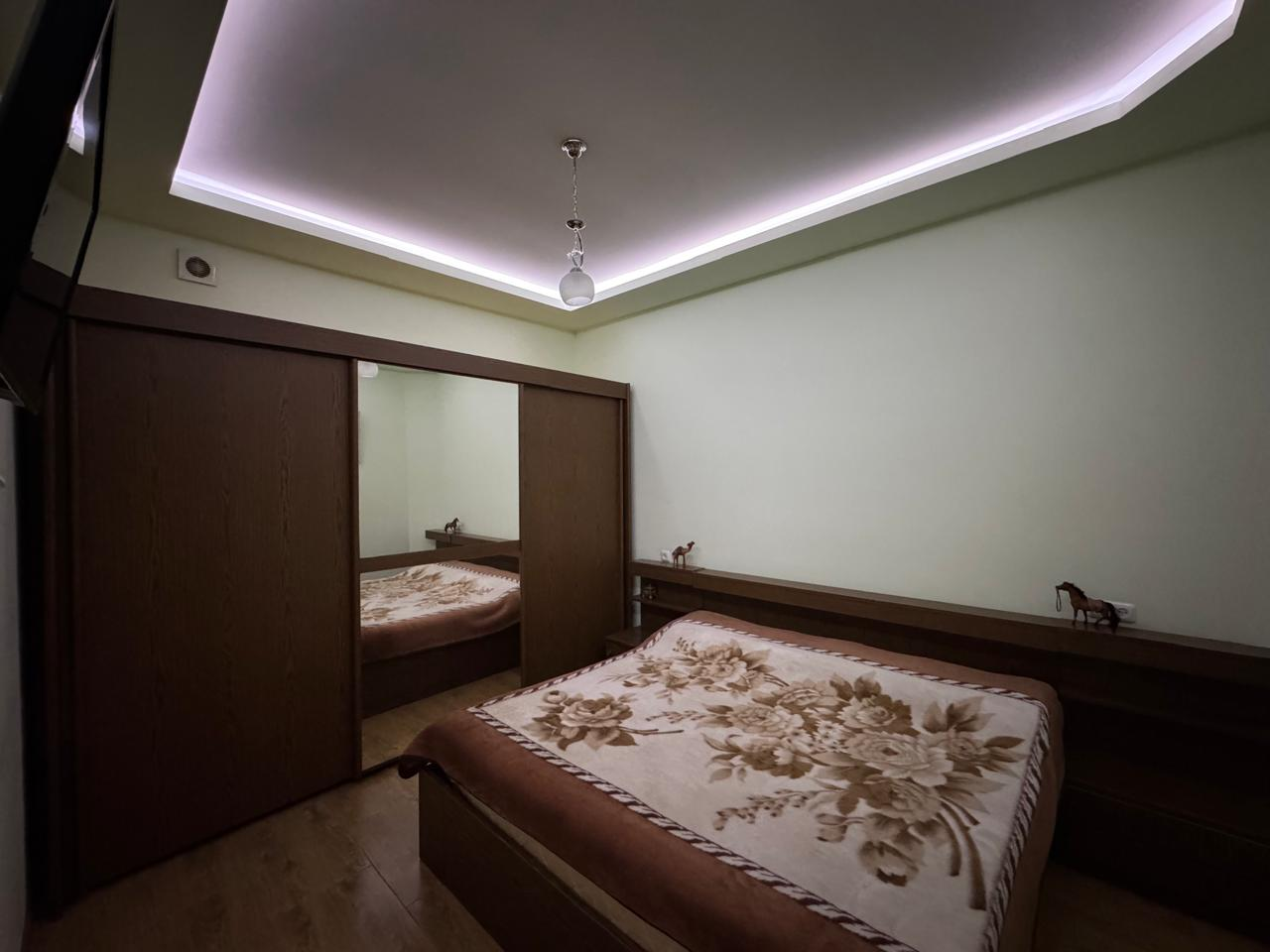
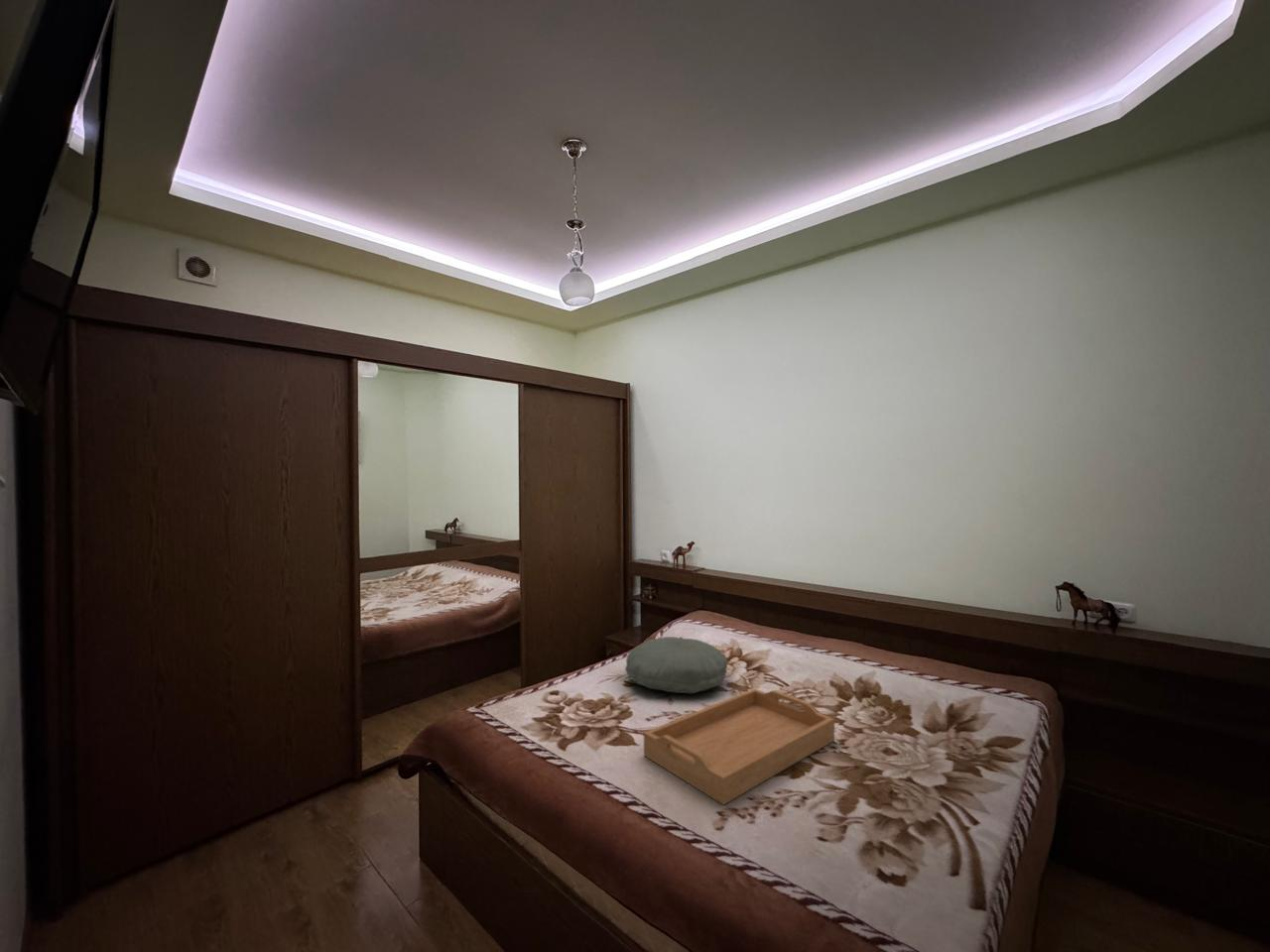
+ serving tray (741, 733)
+ pillow (676, 662)
